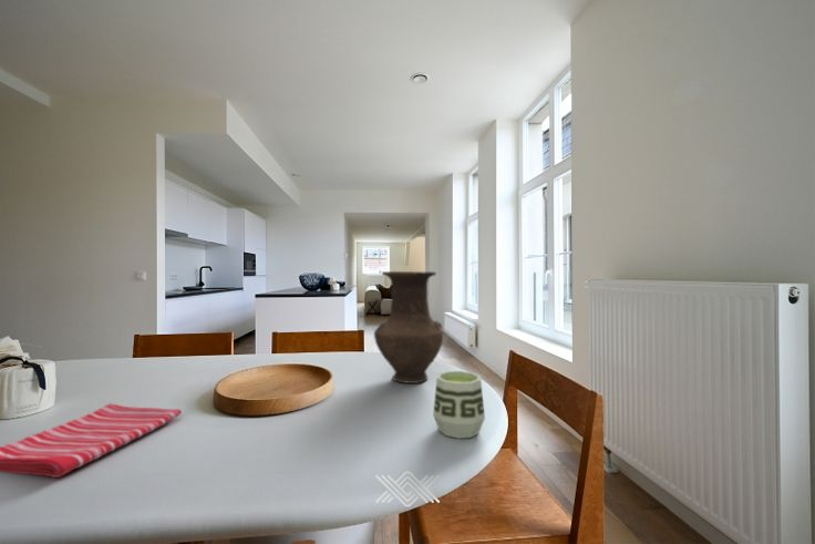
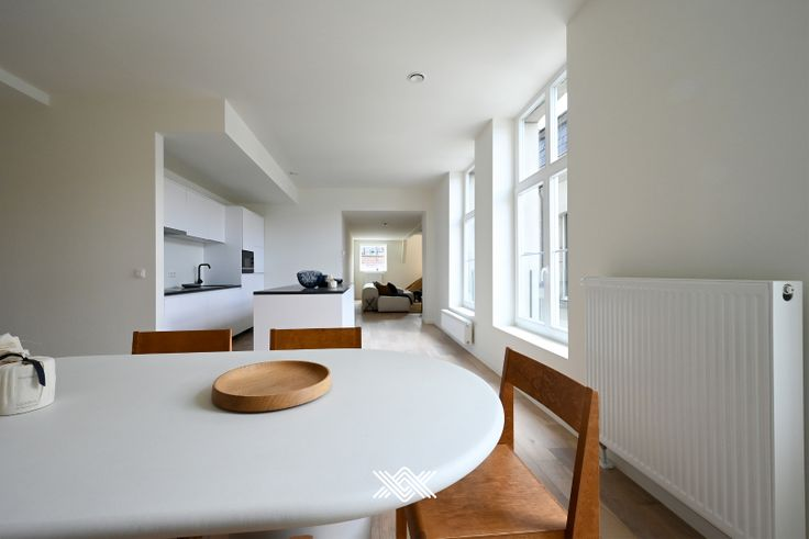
- vase (409, 325)
- dish towel (90, 433)
- cup (458, 402)
